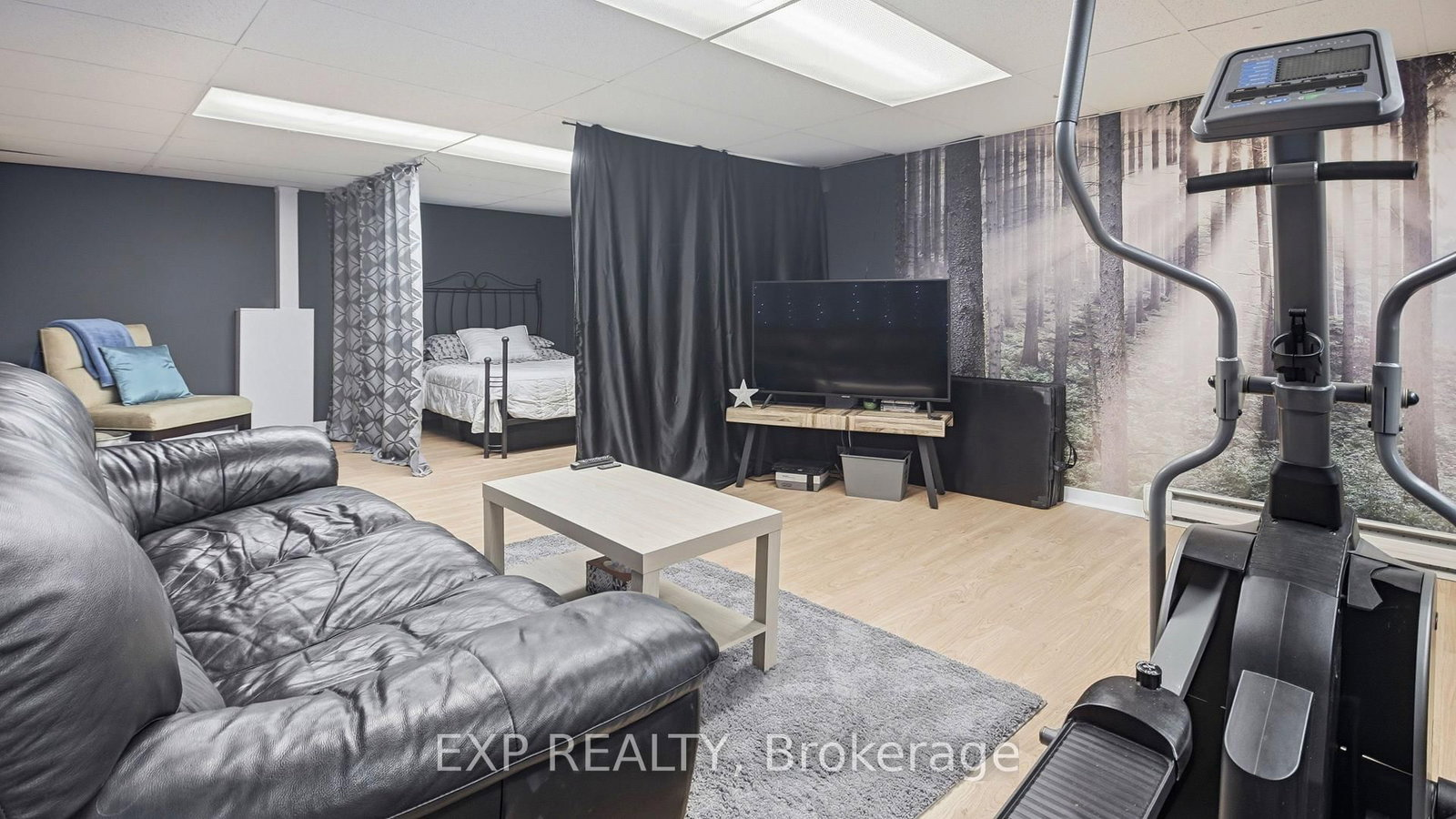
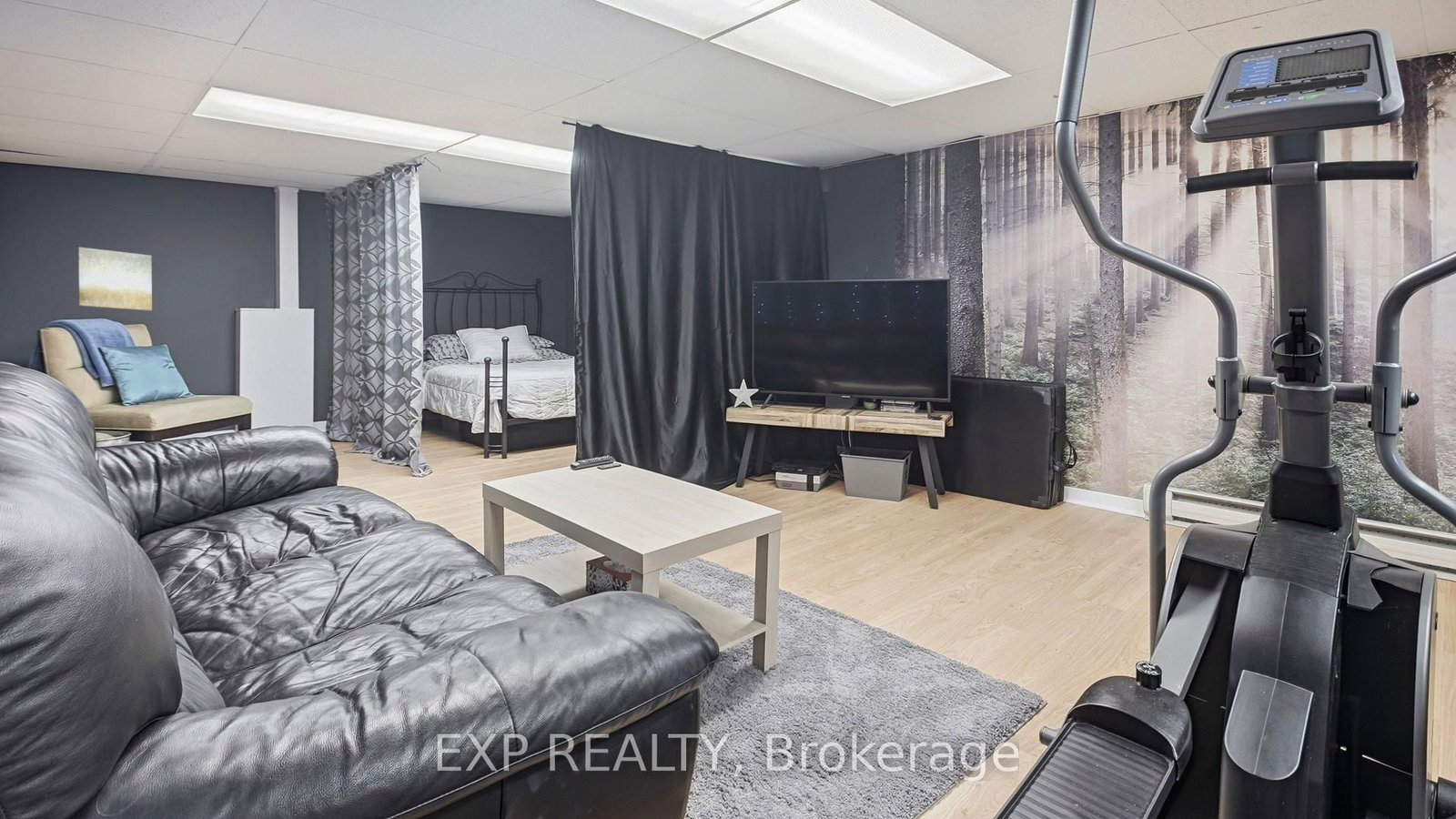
+ wall art (116, 279)
